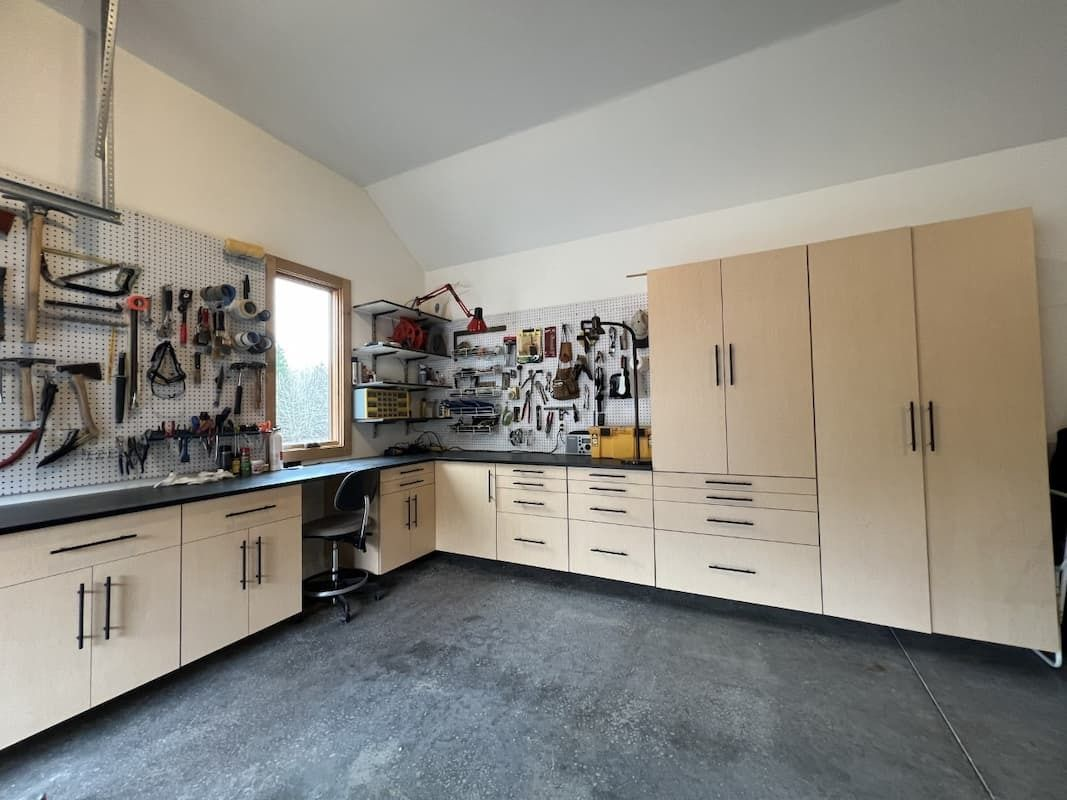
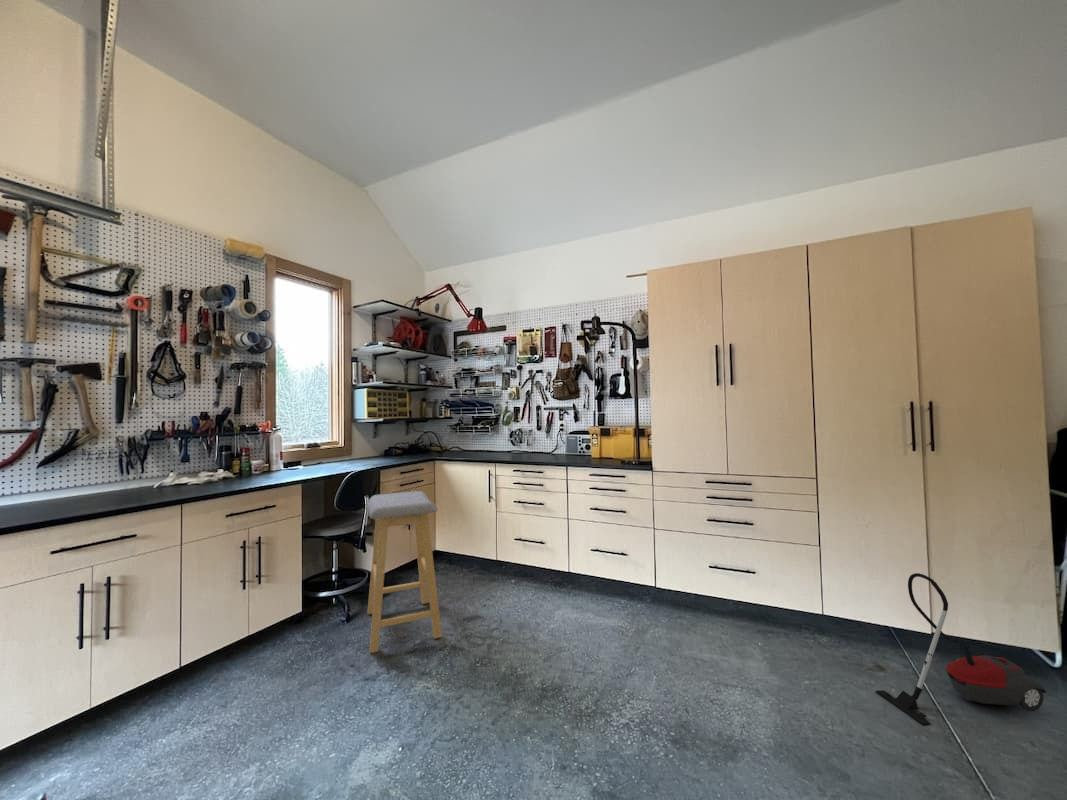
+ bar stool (417, 557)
+ vacuum cleaner (943, 636)
